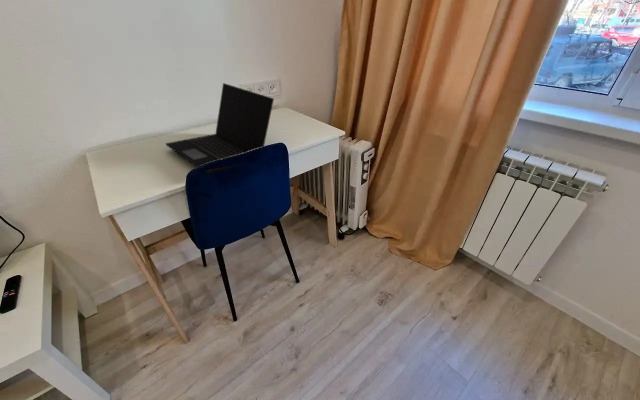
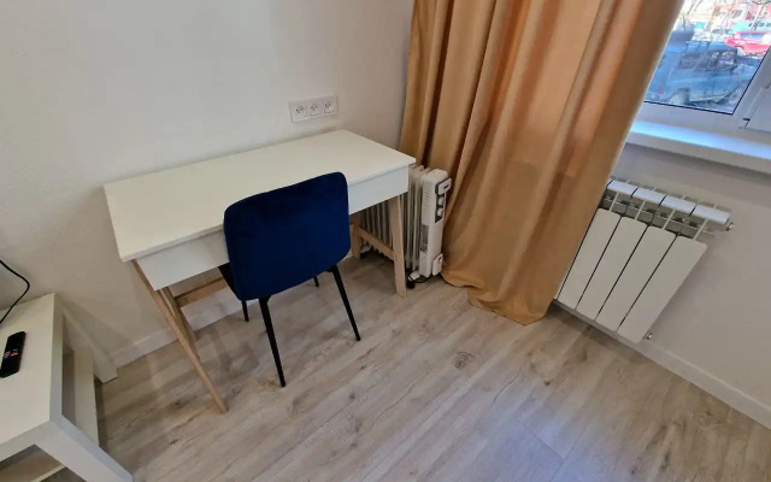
- laptop (217, 123)
